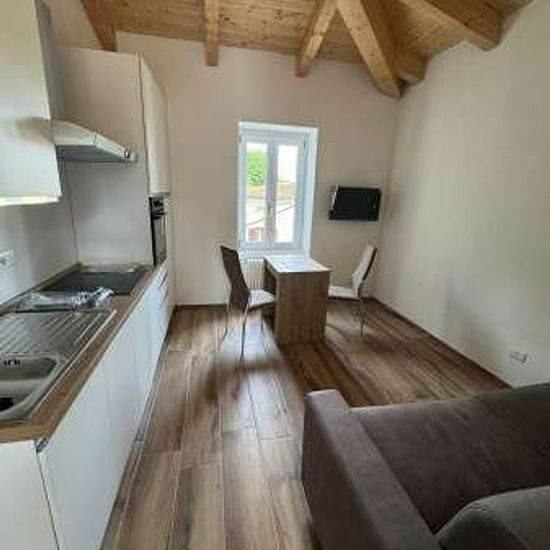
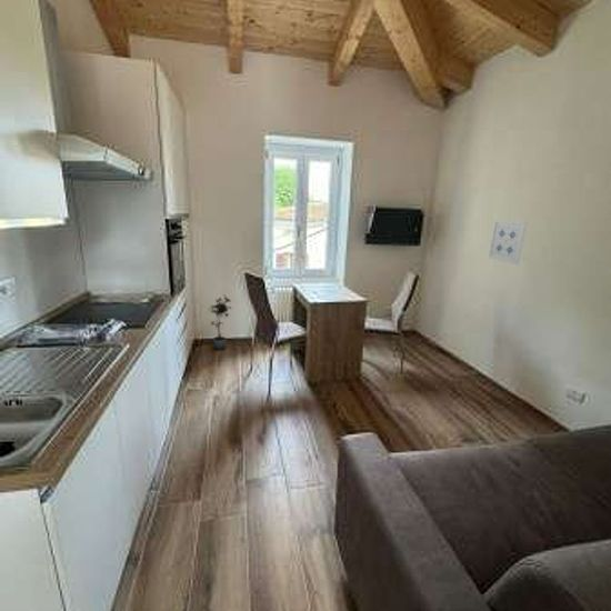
+ potted plant (220, 322)
+ wall art (505, 241)
